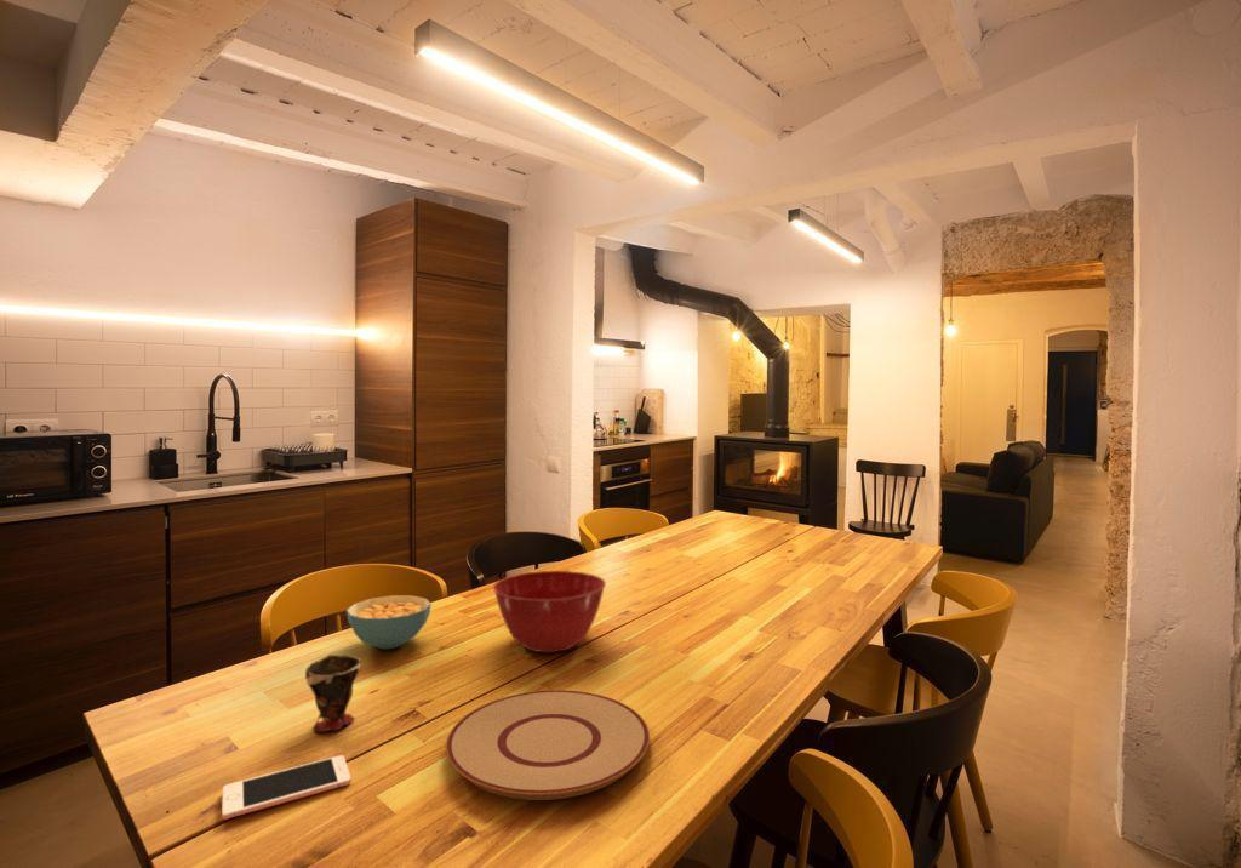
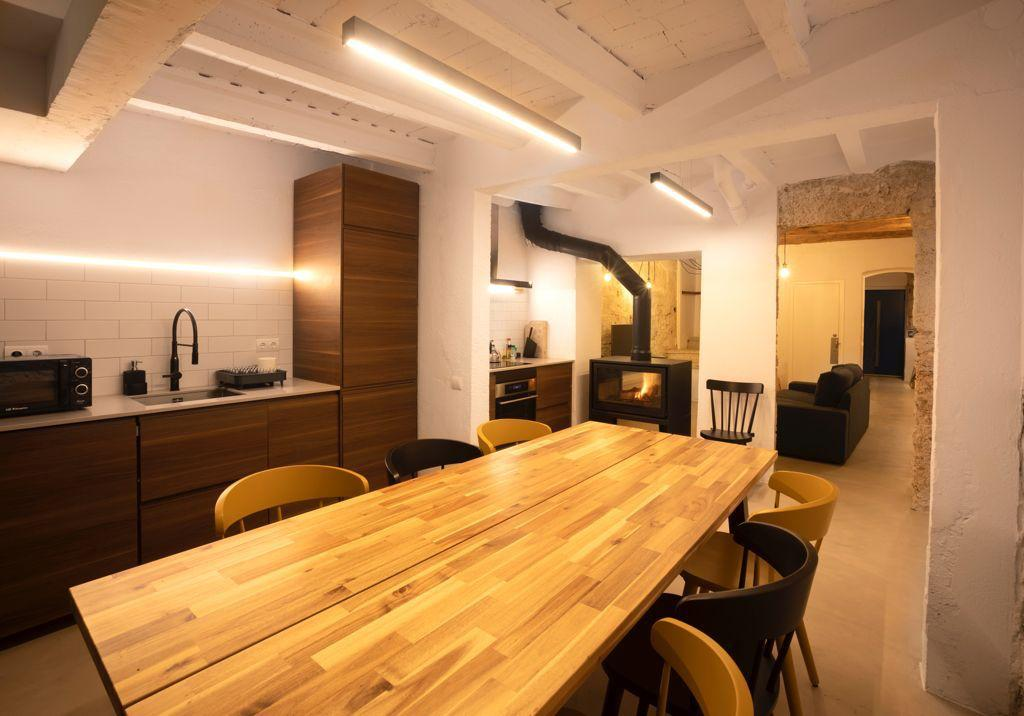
- cereal bowl (389, 626)
- mixing bowl (549, 612)
- cell phone (287, 784)
- plate (549, 738)
- cup (333, 693)
